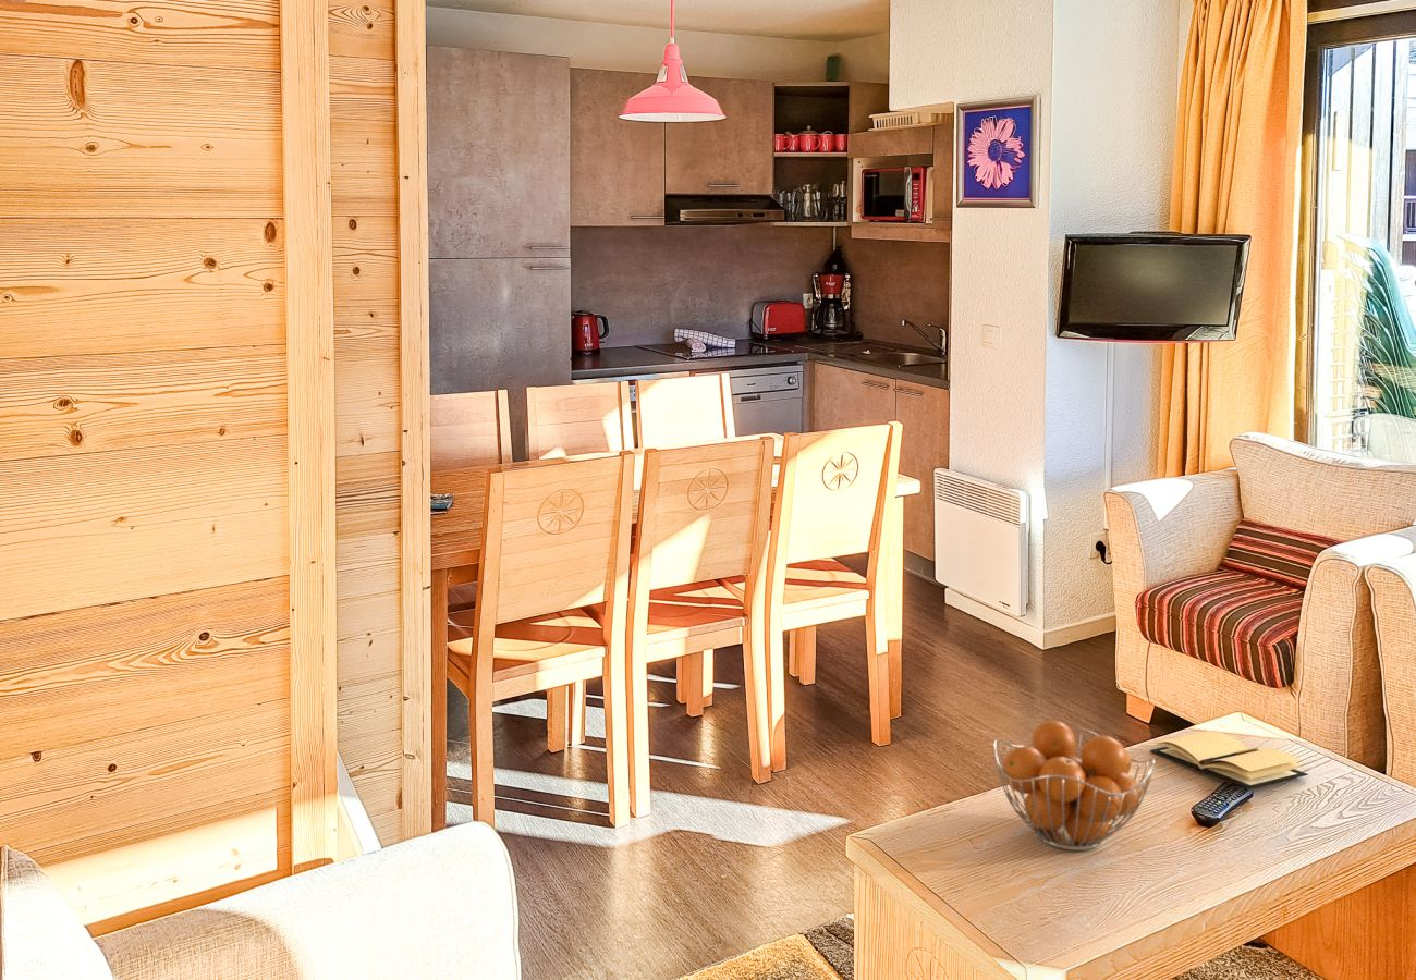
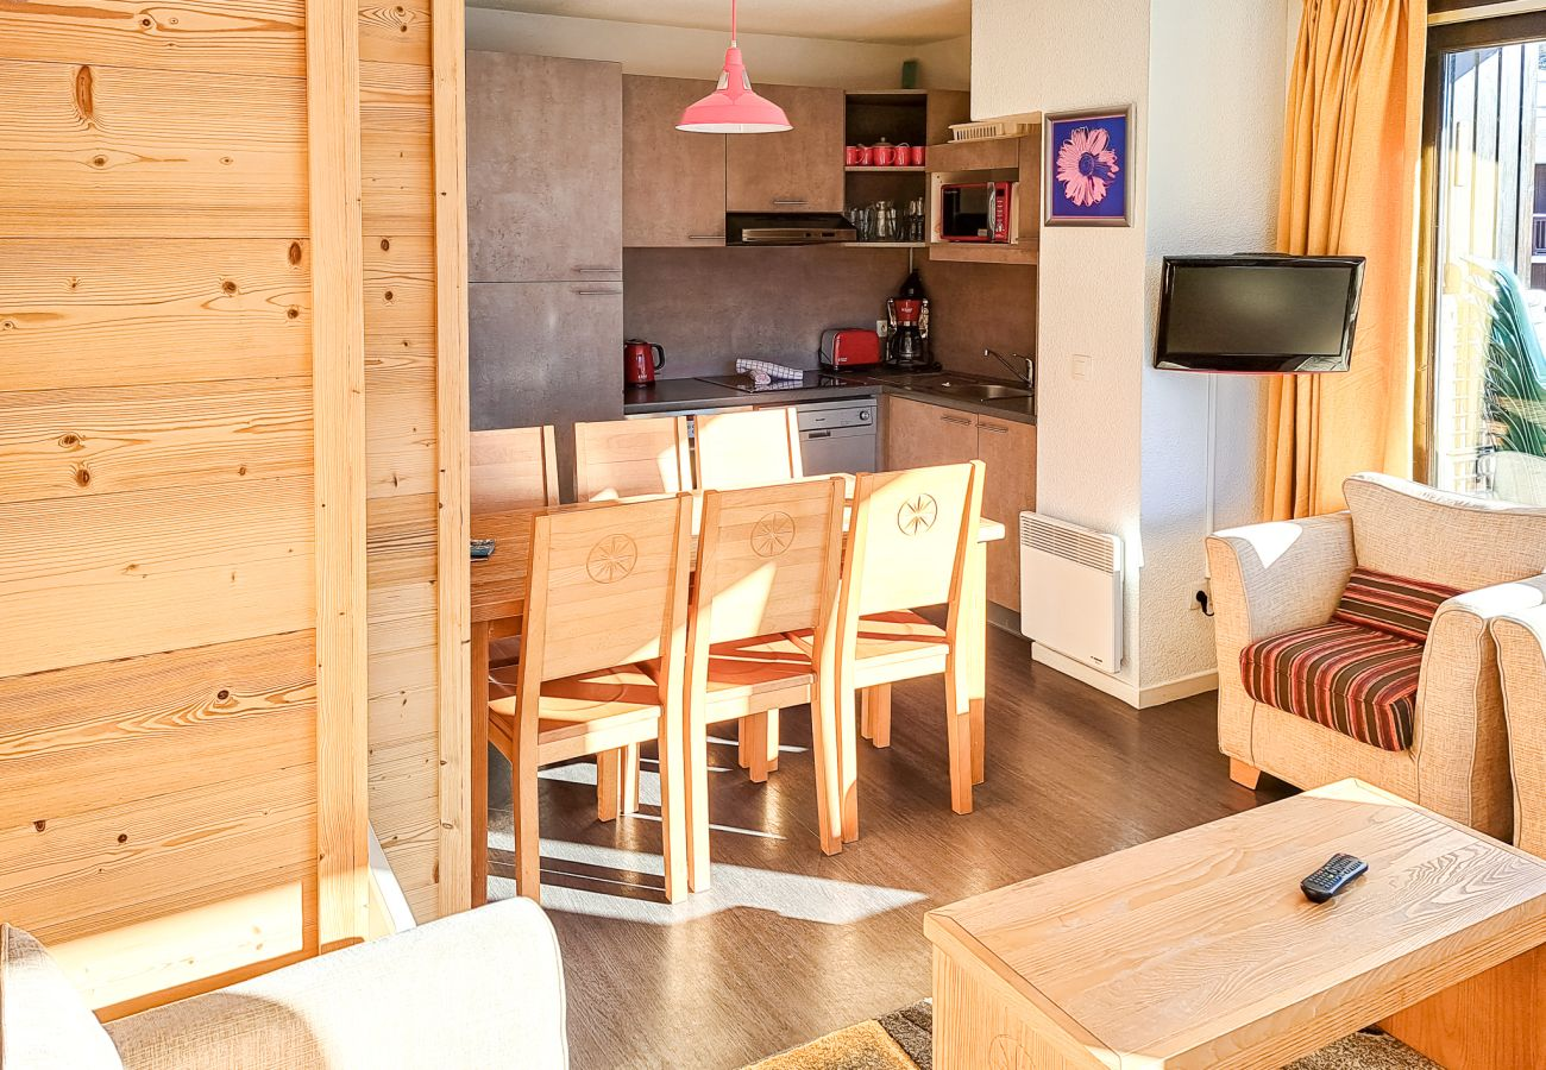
- fruit basket (1071, 783)
- book (1229, 755)
